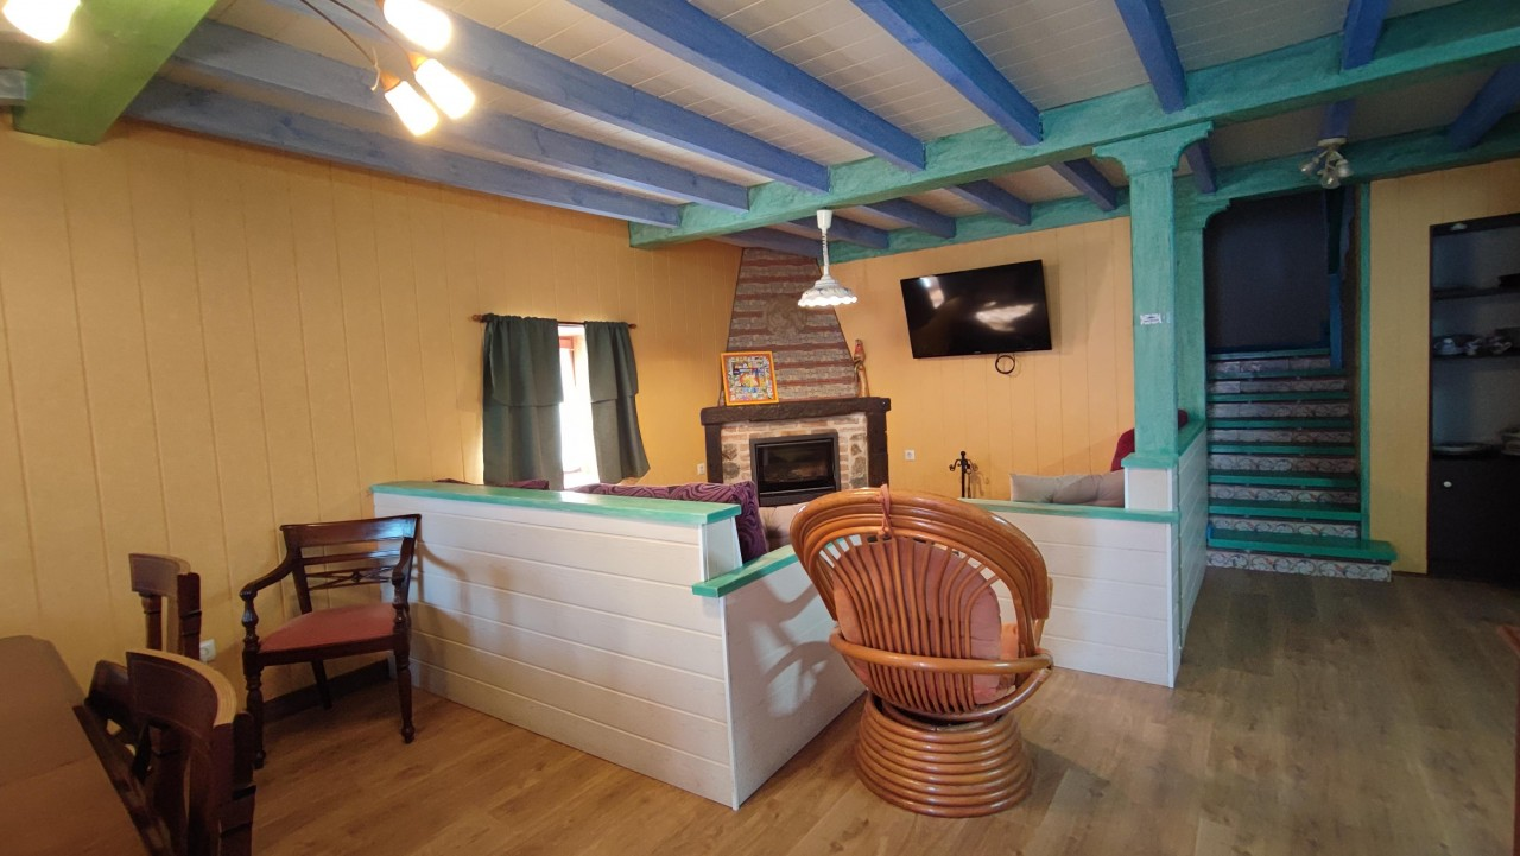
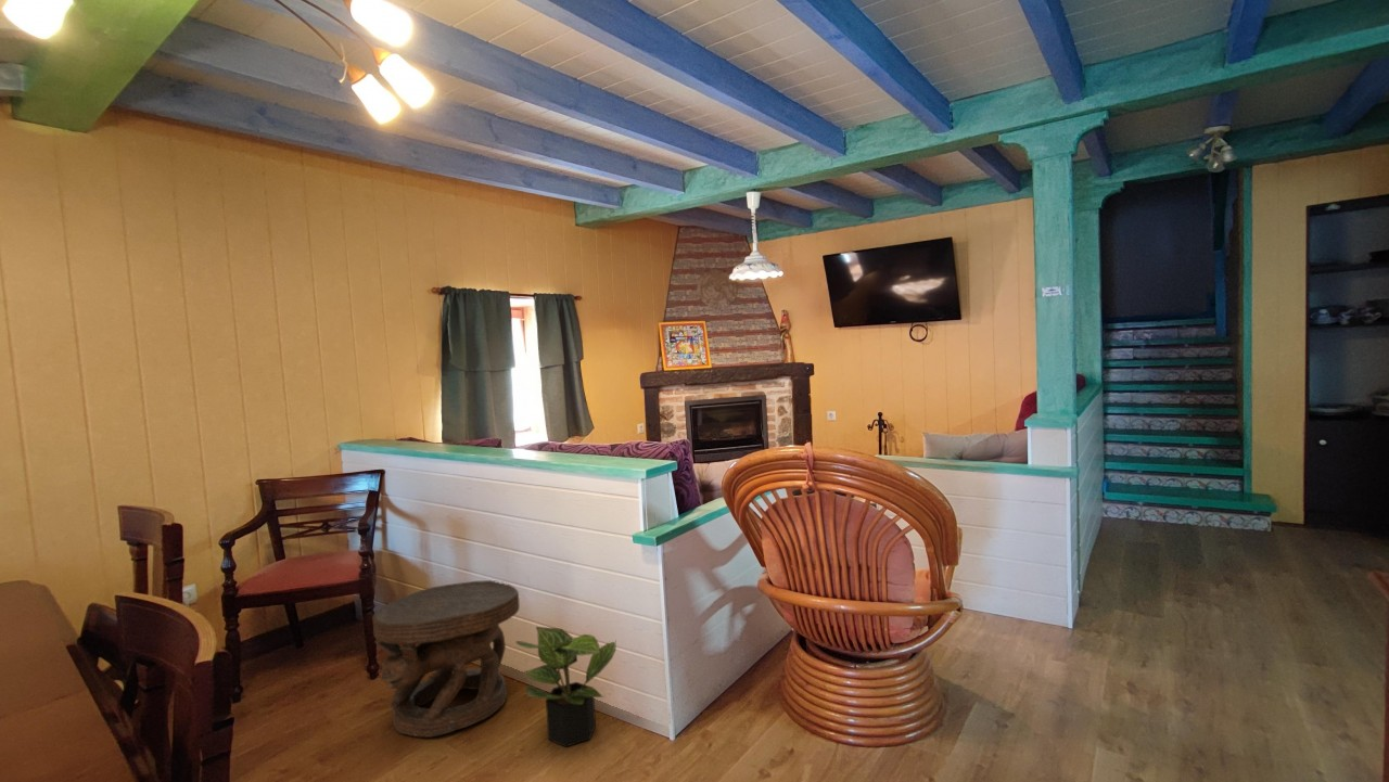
+ carved stool (448, 653)
+ potted plant (558, 679)
